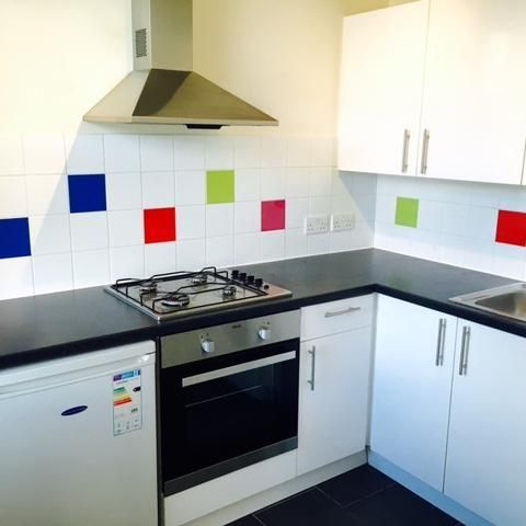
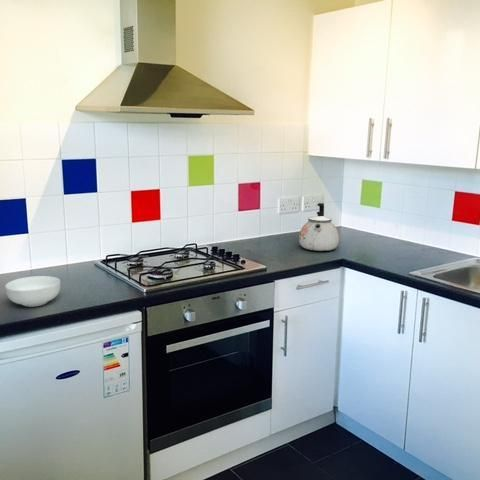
+ cereal bowl (33, 292)
+ kettle (319, 226)
